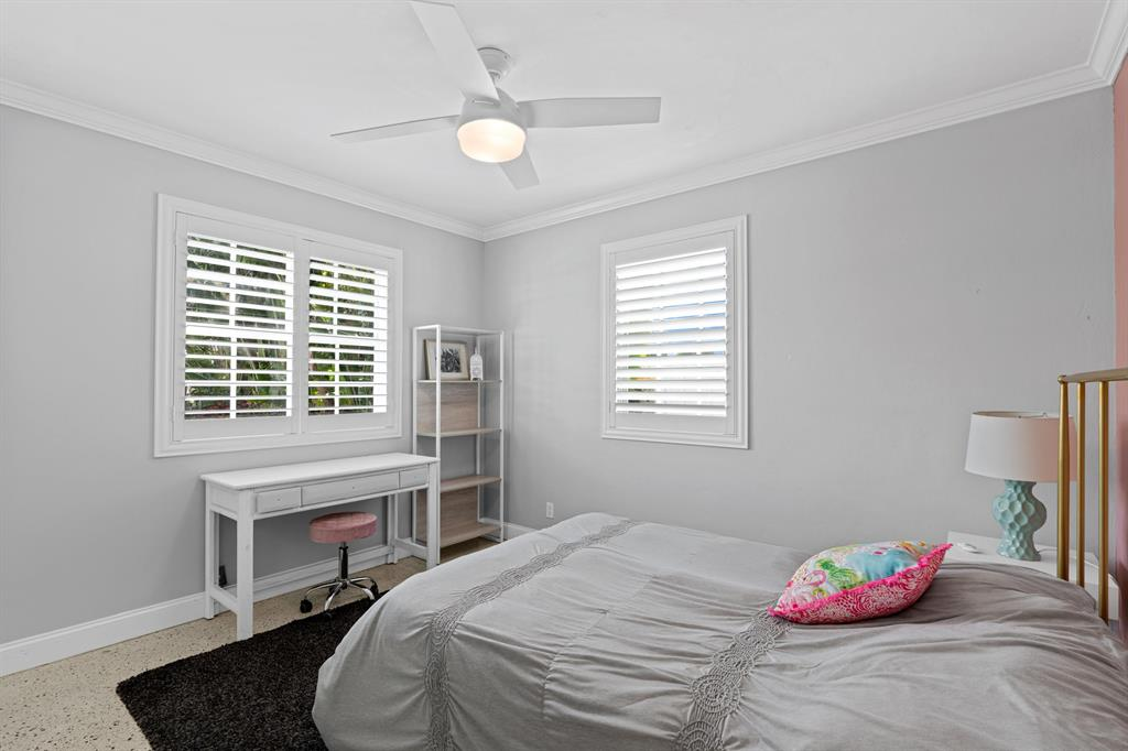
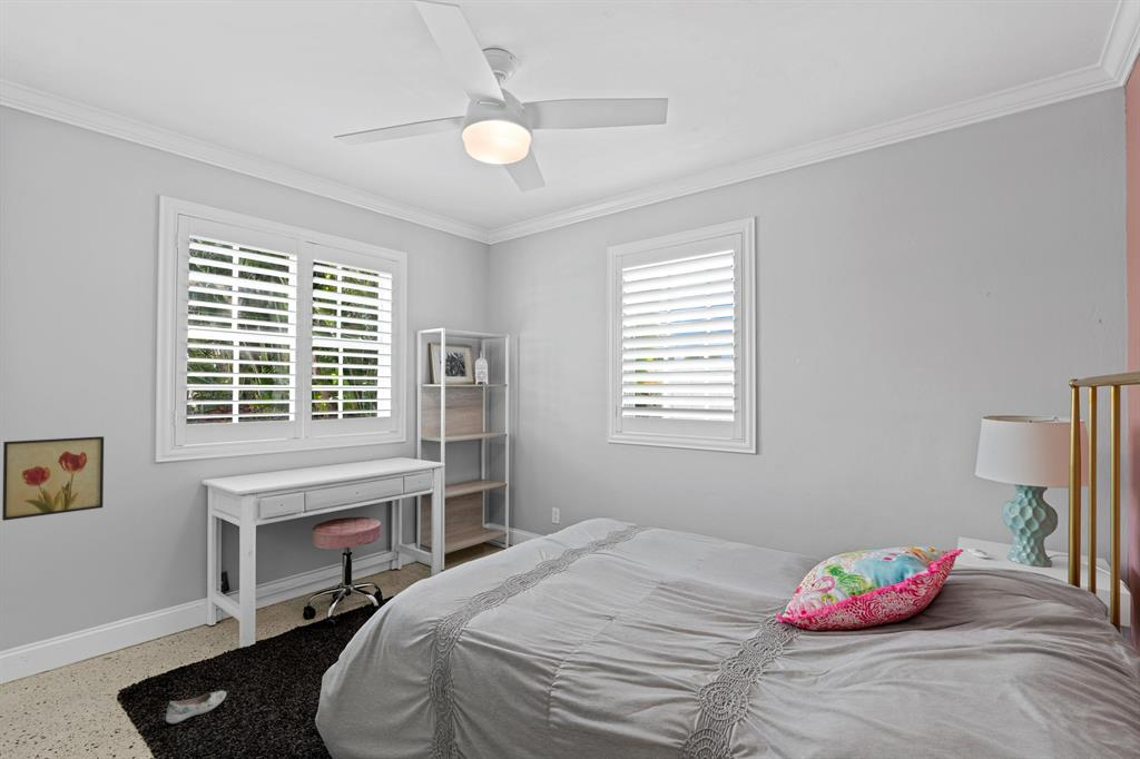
+ wall art (55, 475)
+ shoe (197, 701)
